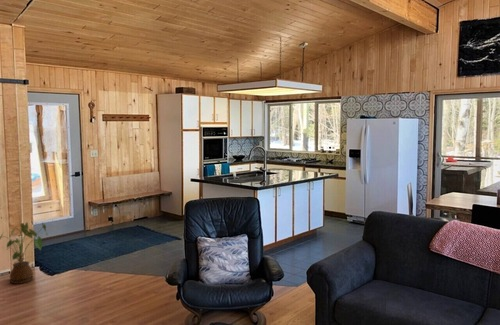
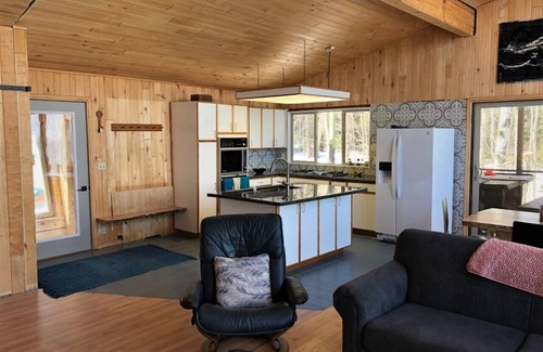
- house plant (24, 252)
